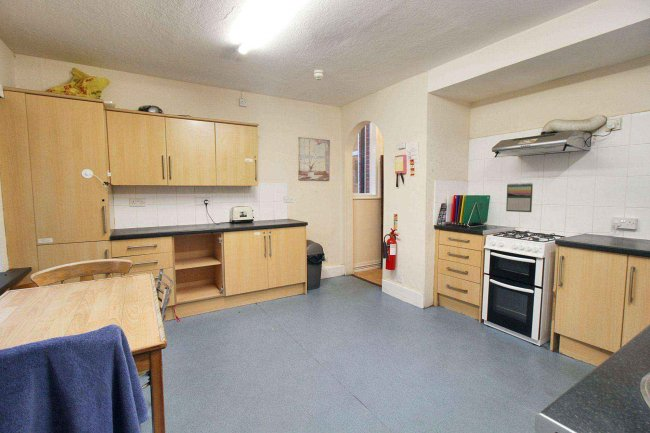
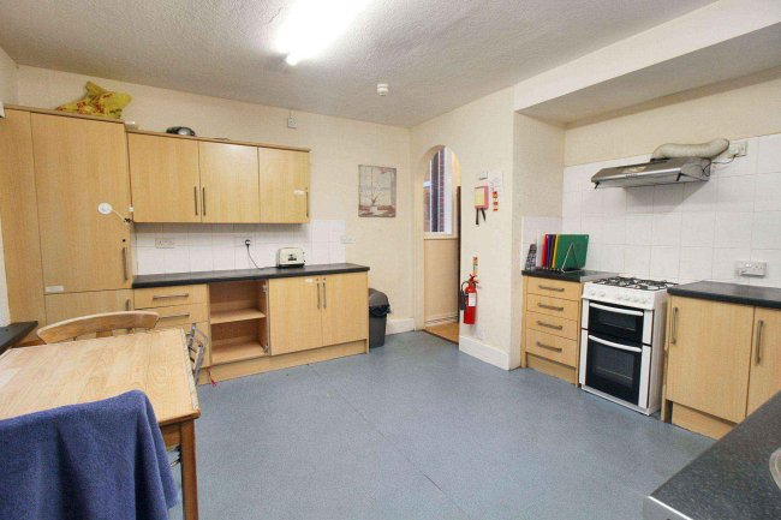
- calendar (519, 197)
